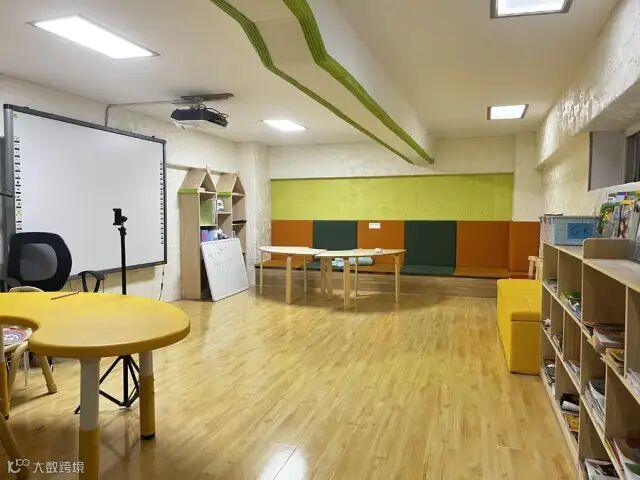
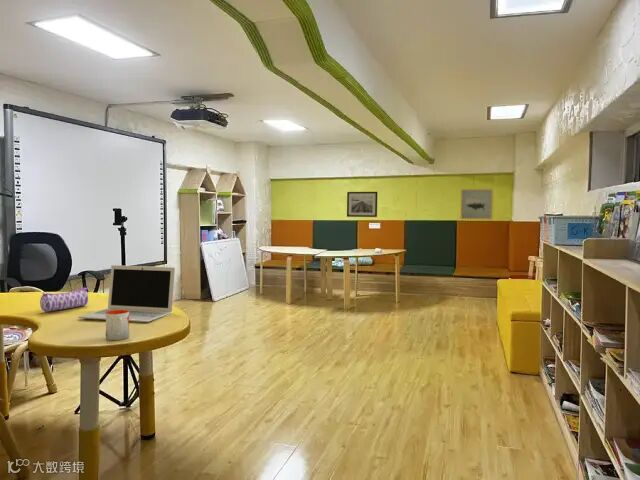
+ wall art (362, 204)
+ mug (118, 325)
+ wall art (476, 204)
+ laptop (128, 291)
+ pencil case (64, 299)
